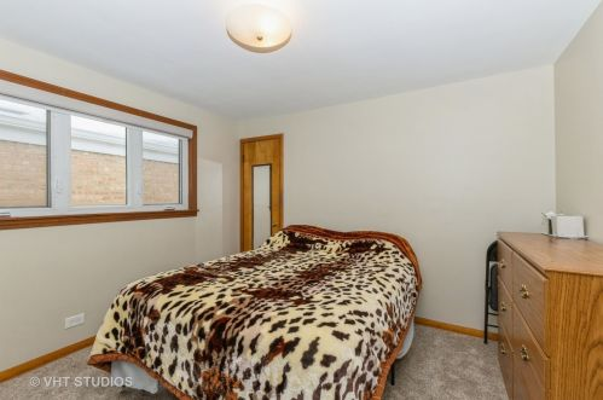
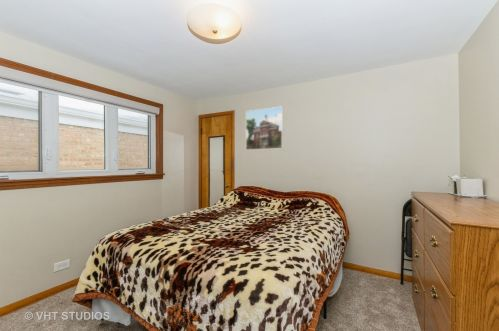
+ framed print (263, 129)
